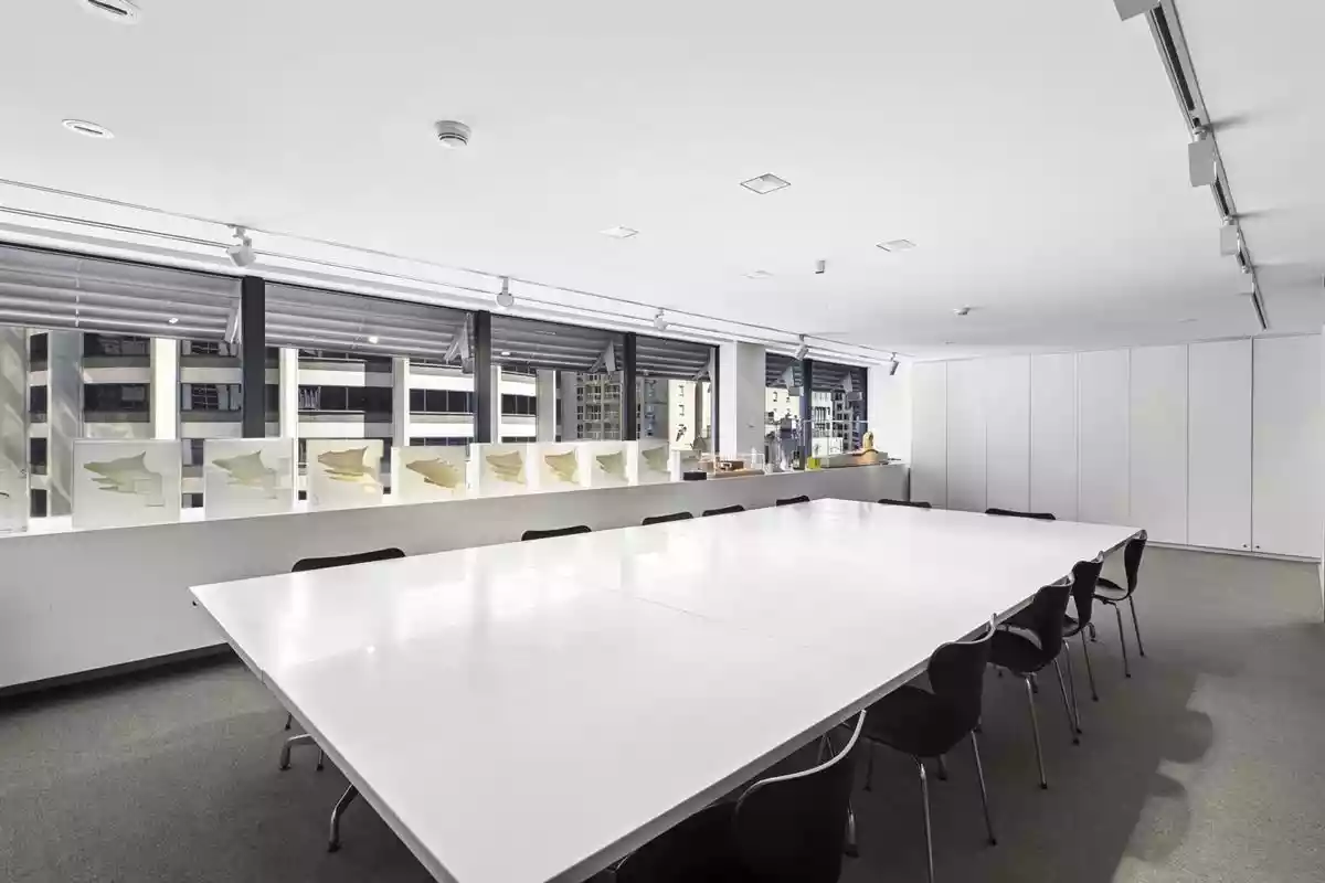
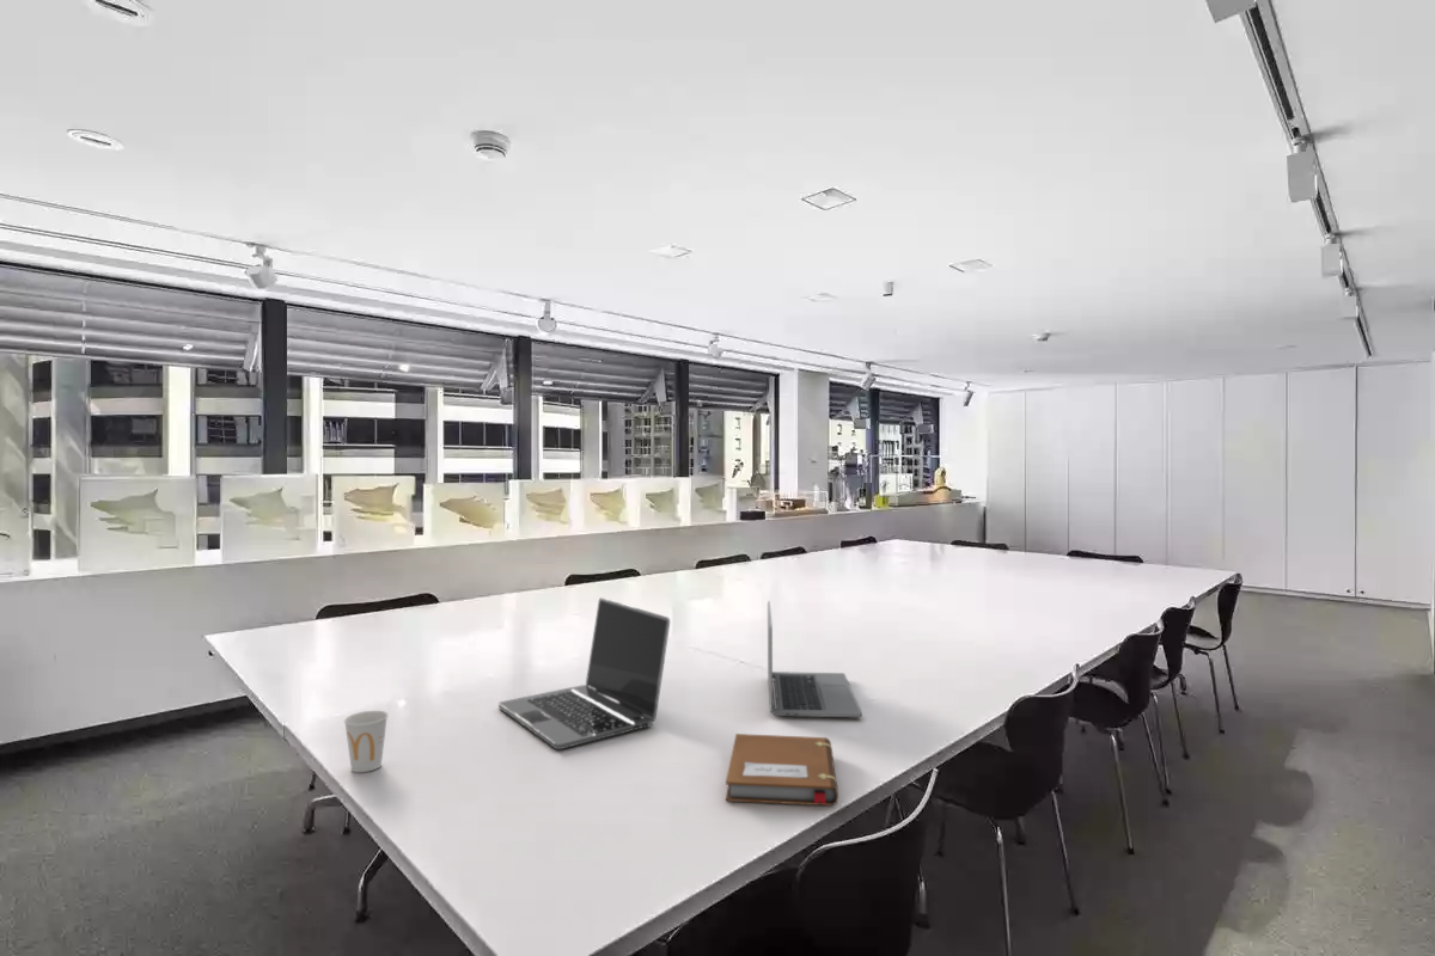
+ laptop (588, 663)
+ notebook (782, 767)
+ laptop (810, 673)
+ cup (366, 741)
